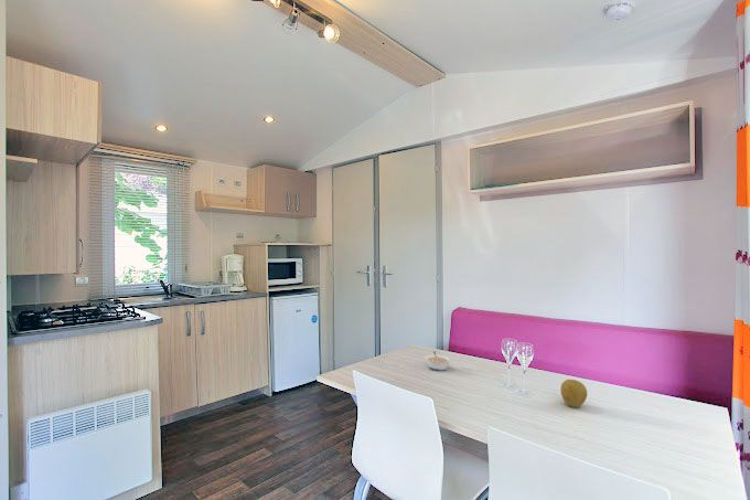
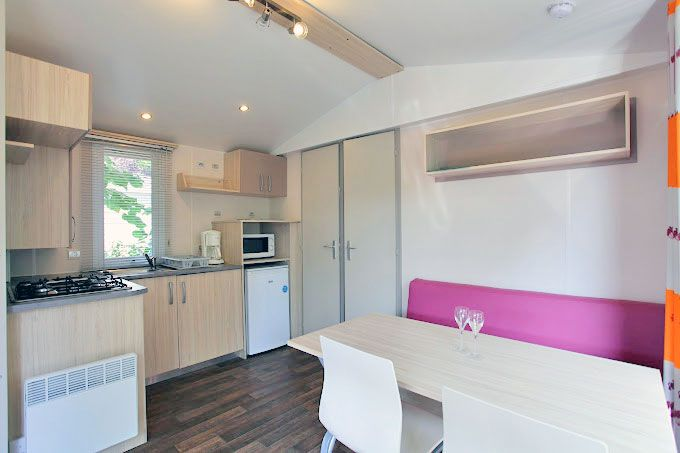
- legume (437, 361)
- fruit (574, 392)
